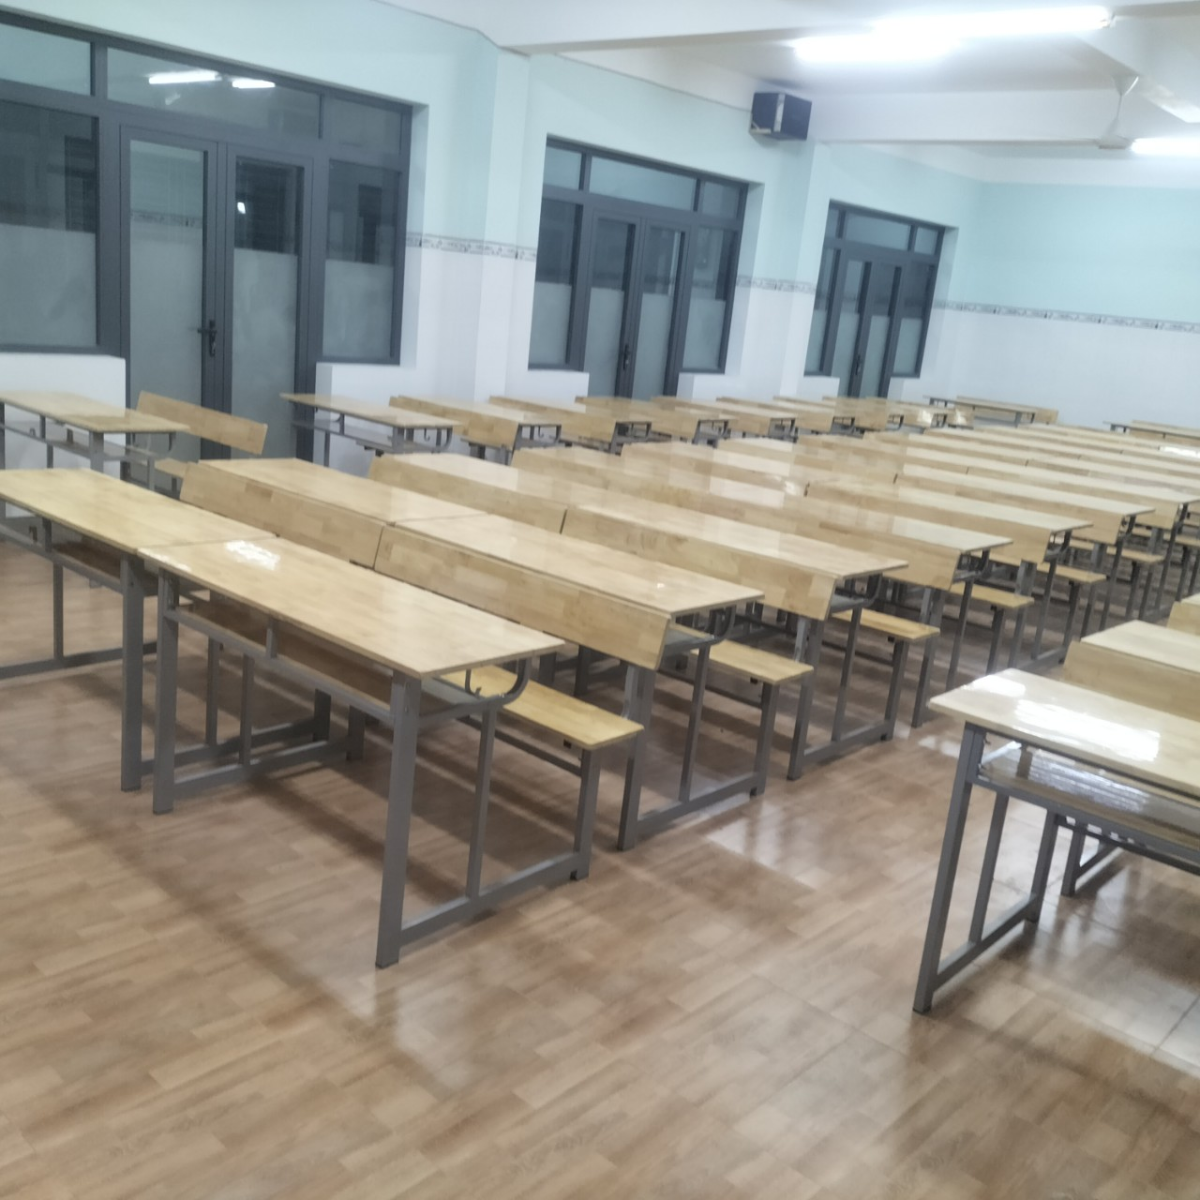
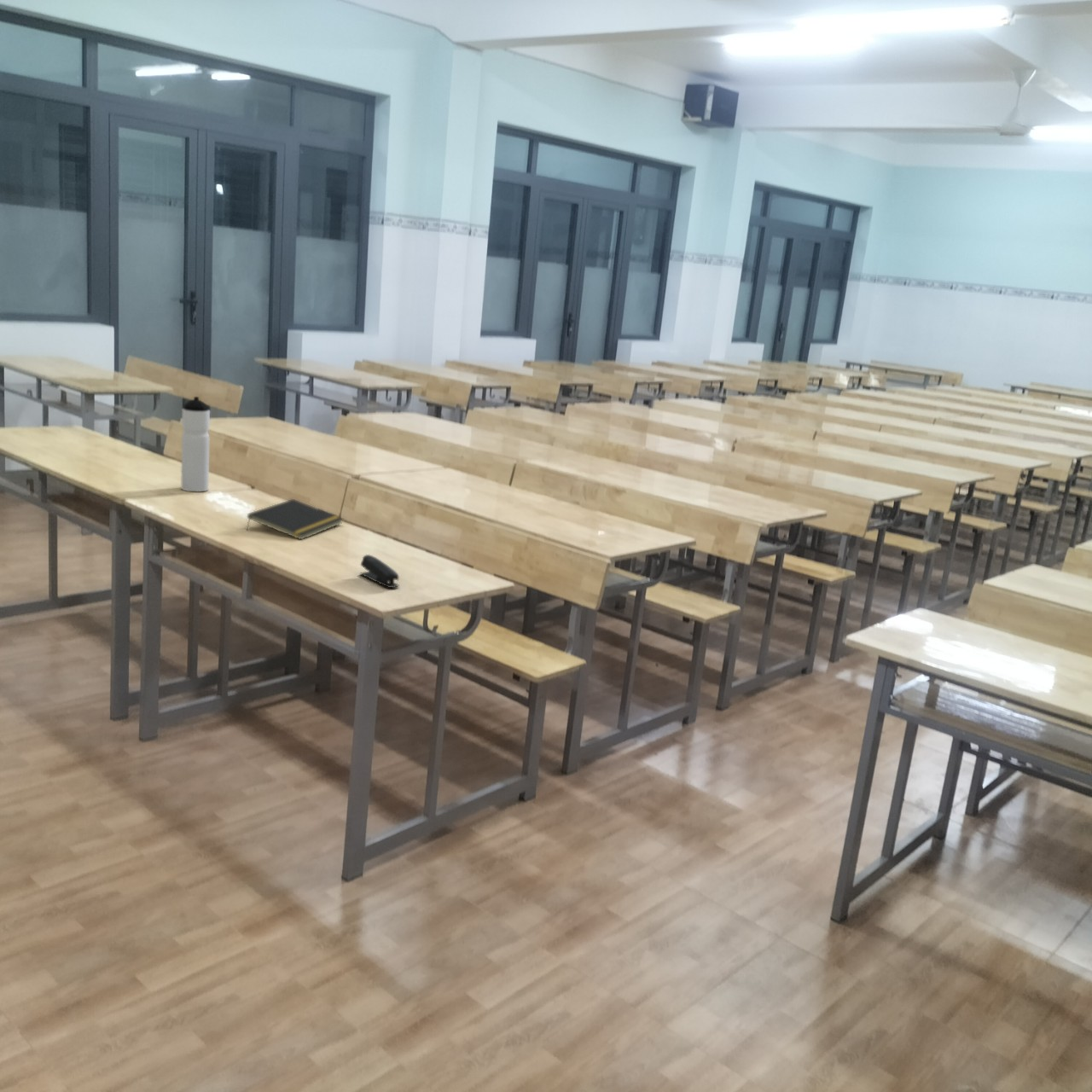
+ notepad (296, 518)
+ stapler (380, 571)
+ water bottle (195, 443)
